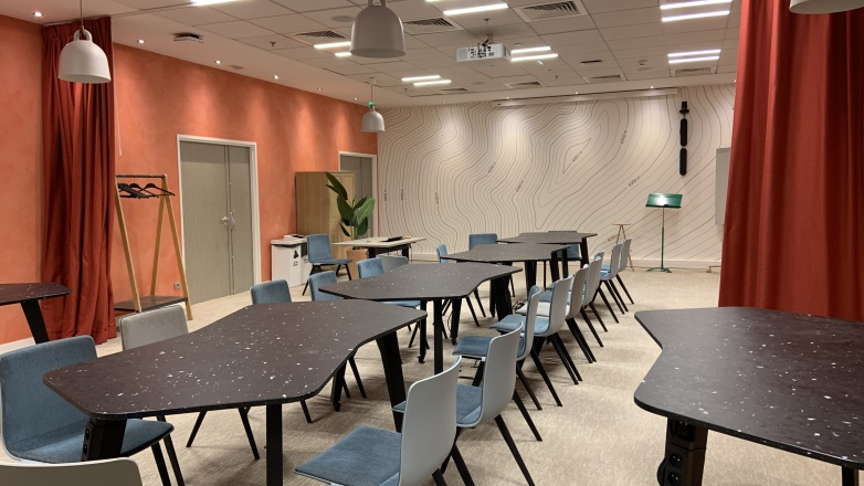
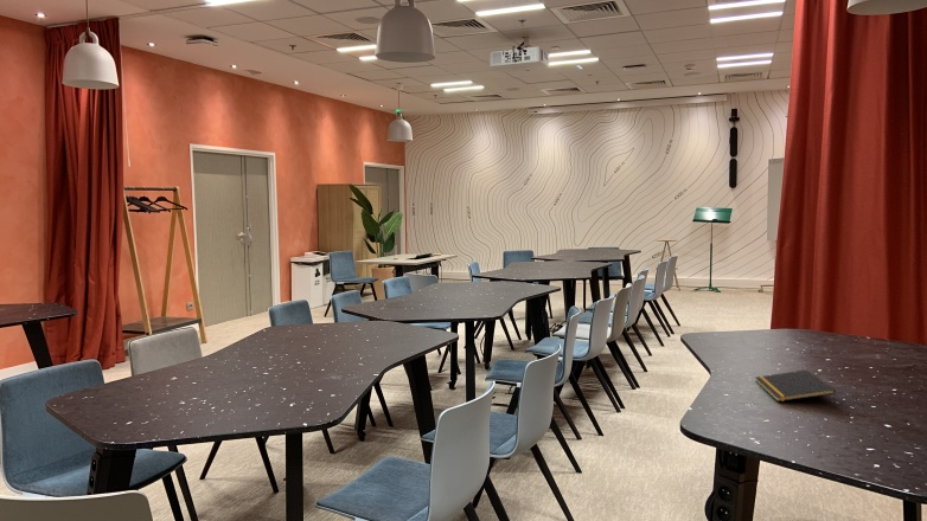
+ notepad (792, 385)
